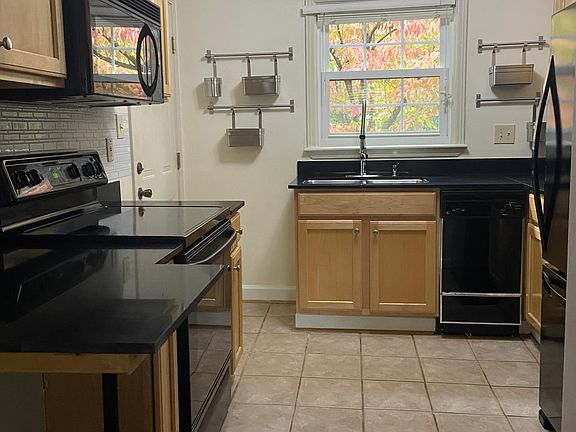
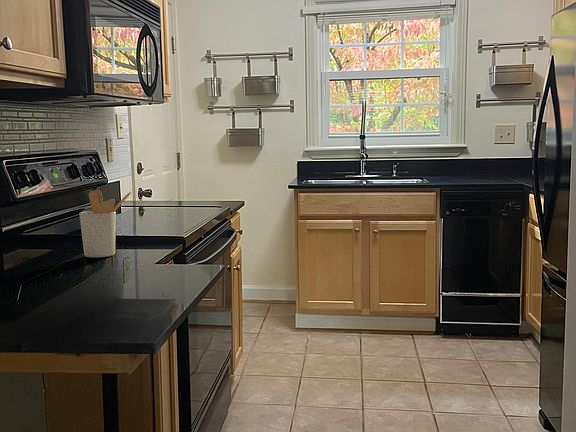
+ utensil holder (107, 222)
